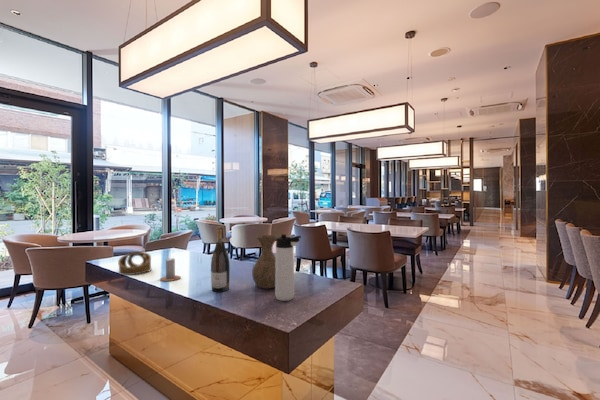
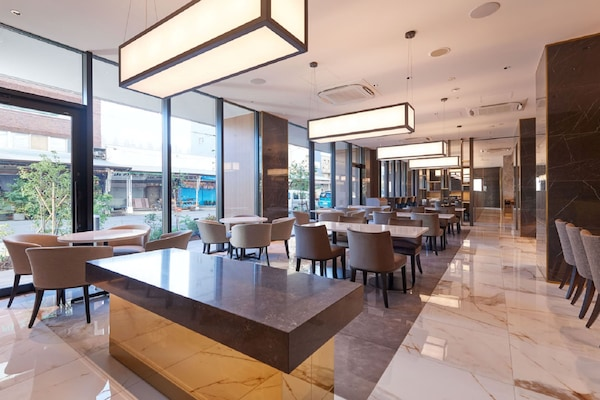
- thermos bottle (288, 267)
- vase (267, 261)
- candle (170, 264)
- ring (134, 263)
- wine bottle (220, 258)
